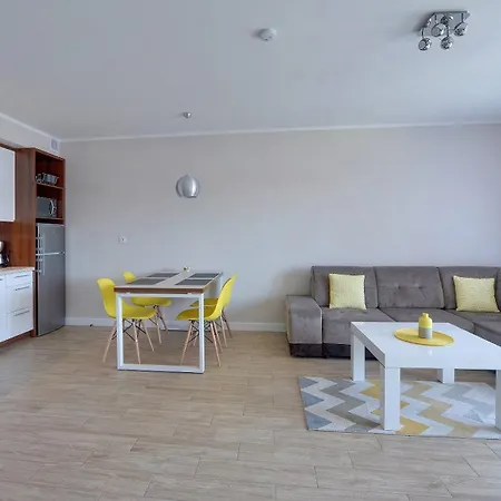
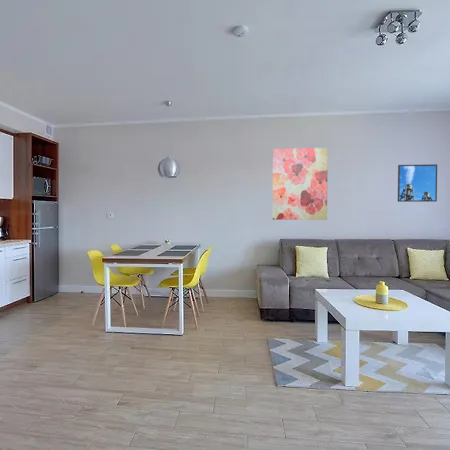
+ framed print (417, 183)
+ wall art (299, 184)
